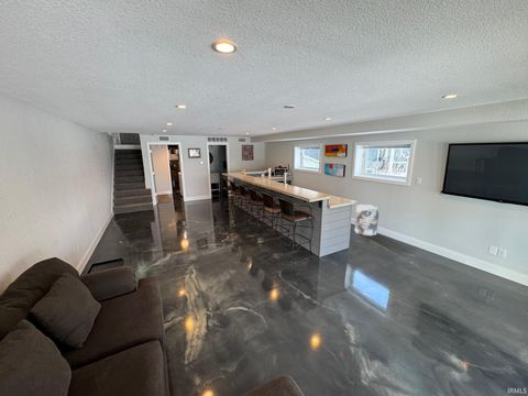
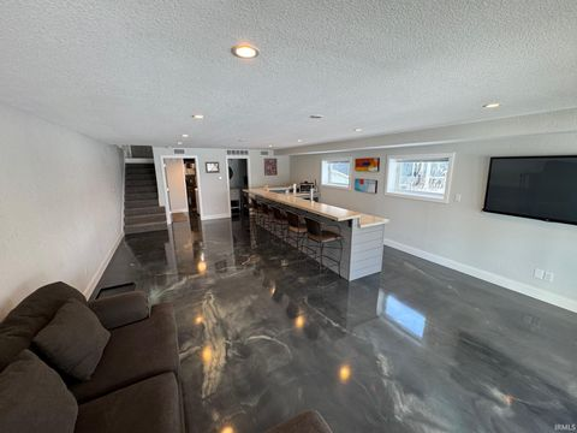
- bag (365, 218)
